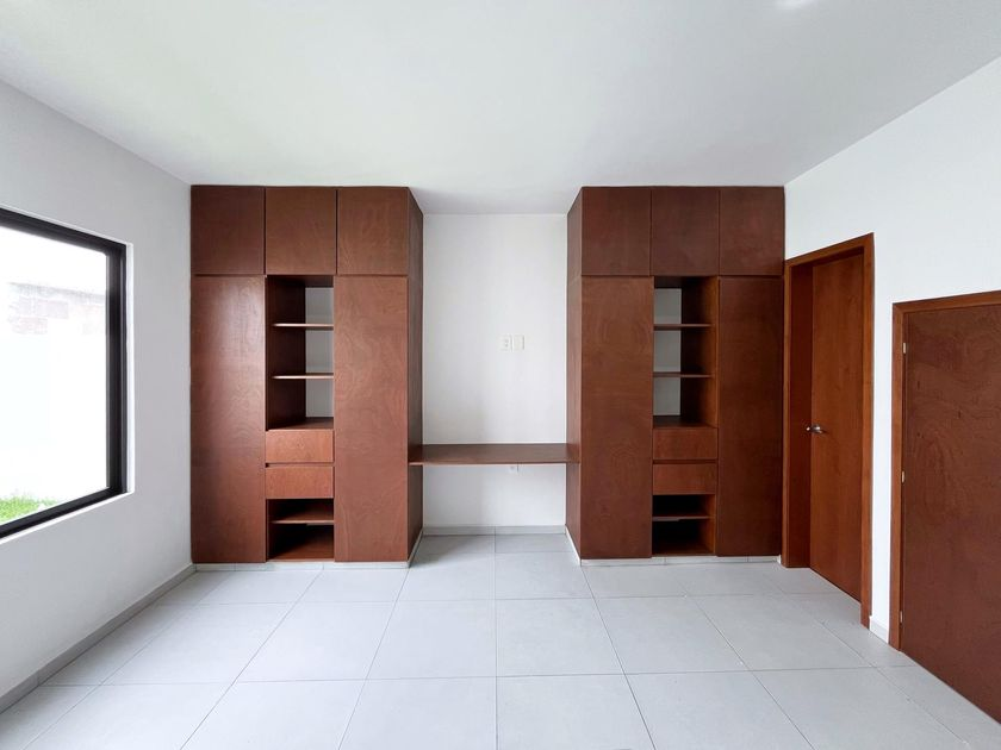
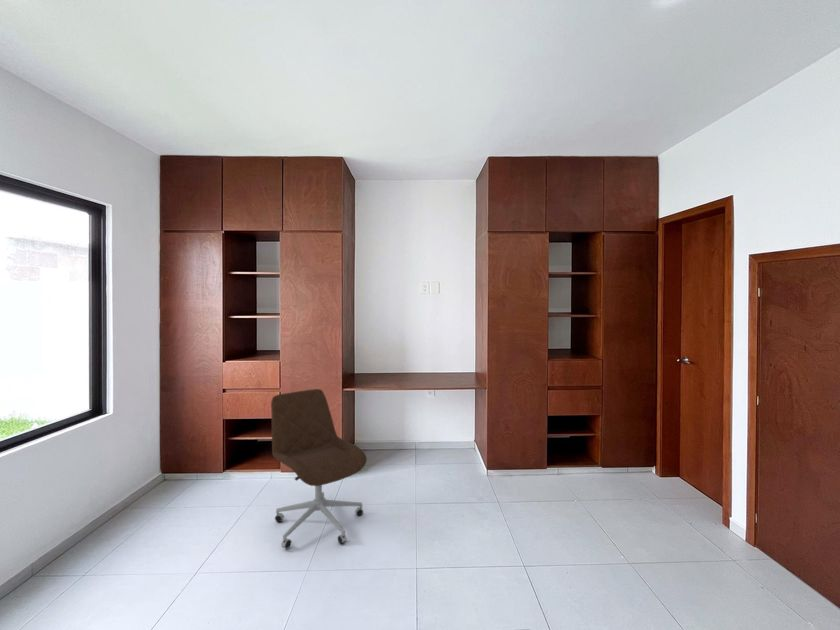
+ office chair (317, 461)
